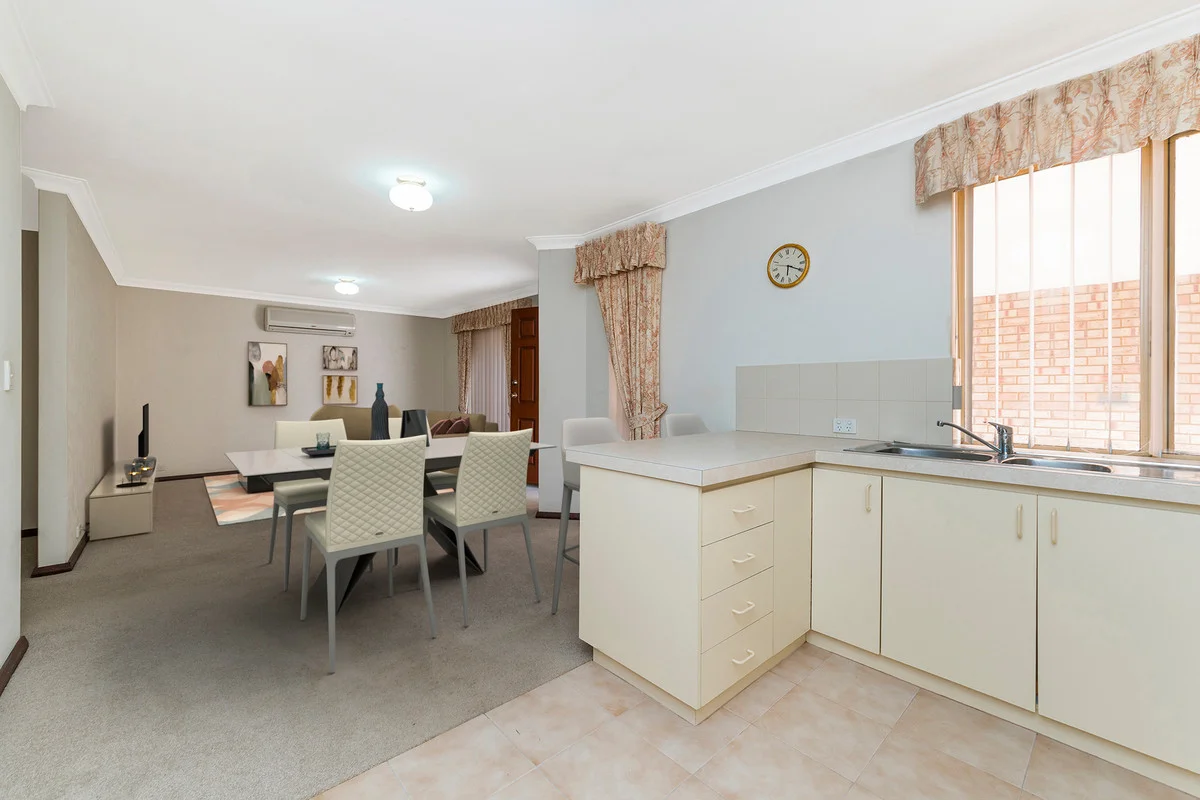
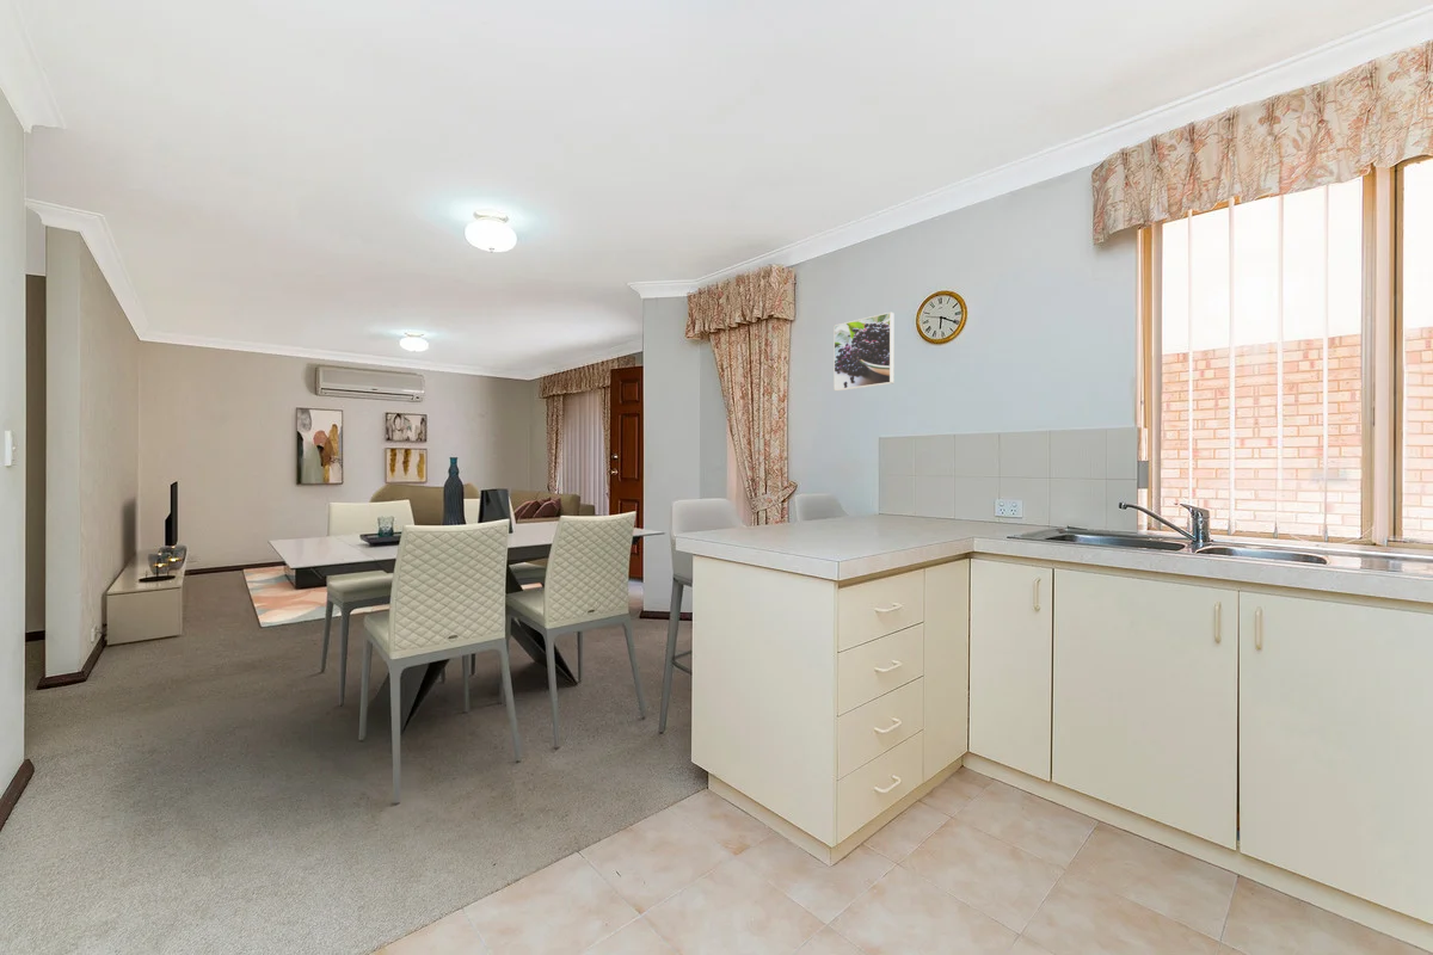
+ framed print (862, 352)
